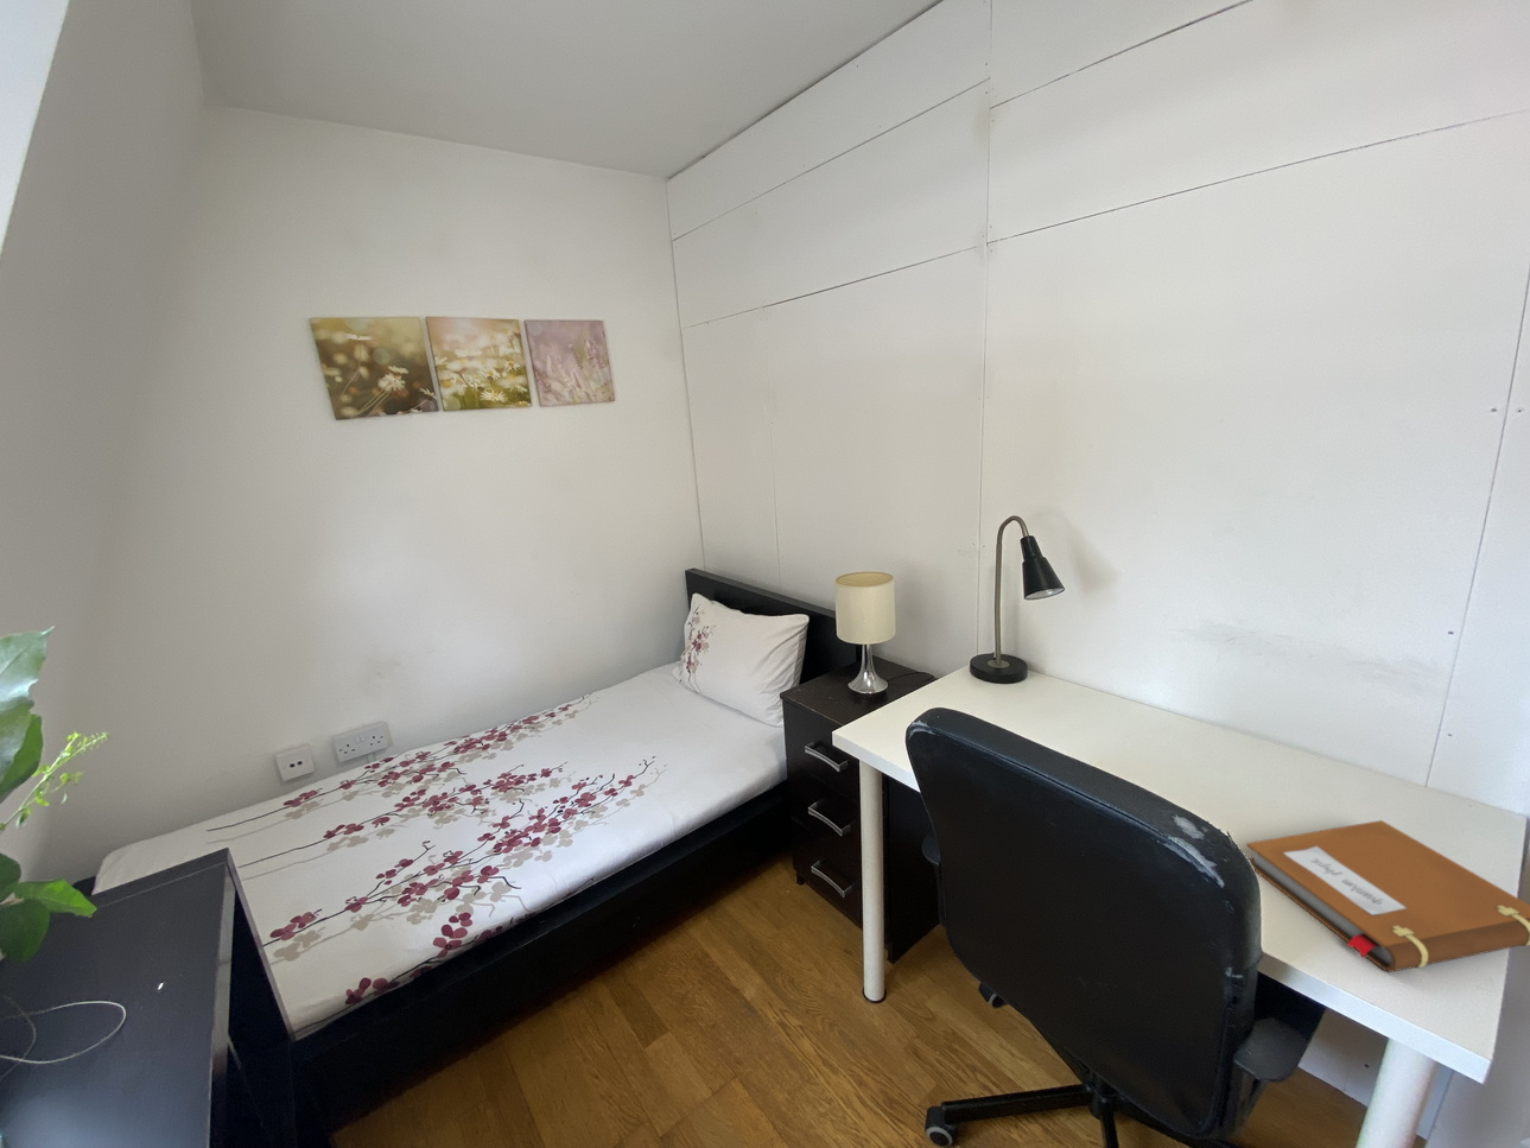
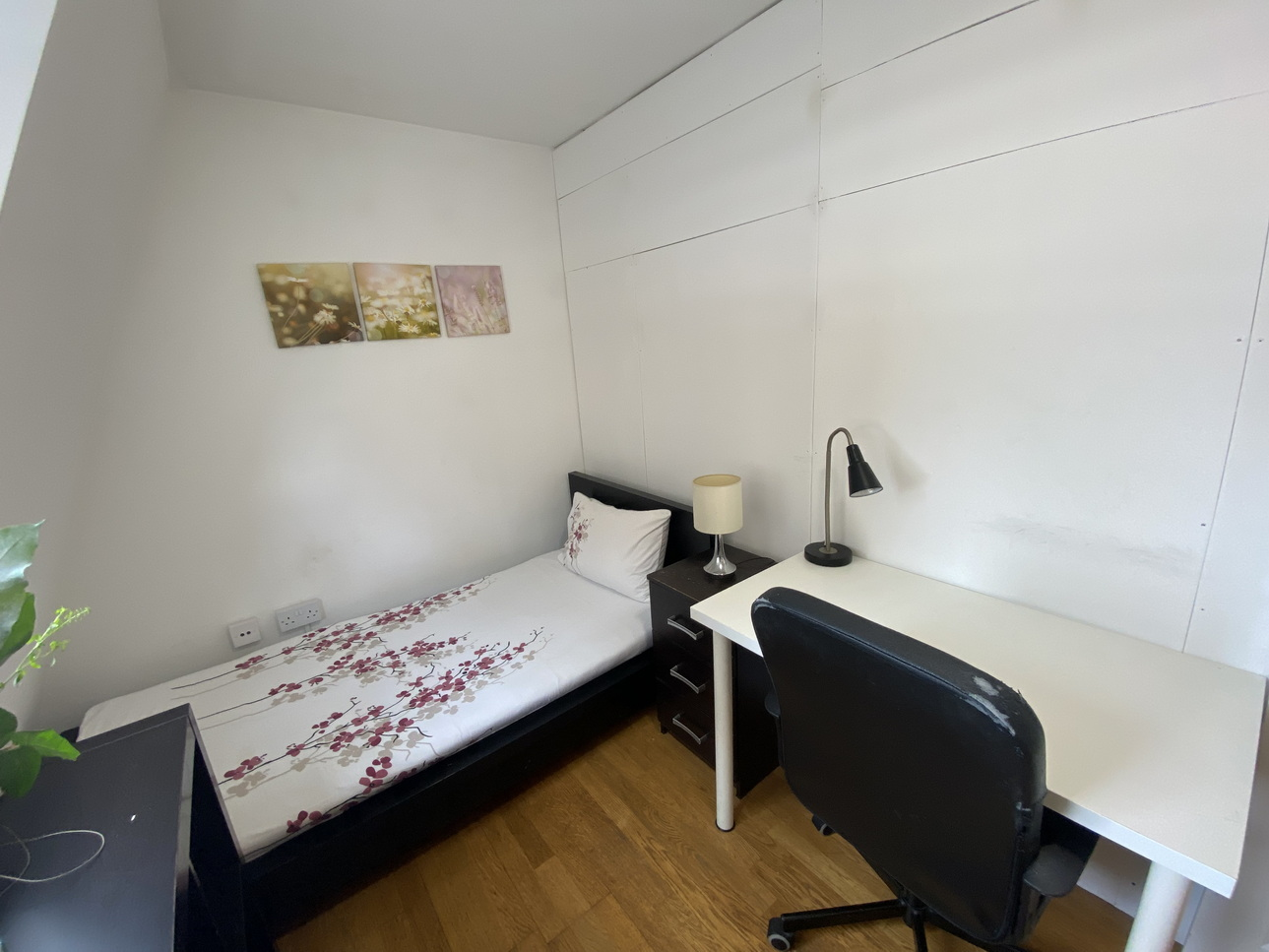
- notebook (1382, 889)
